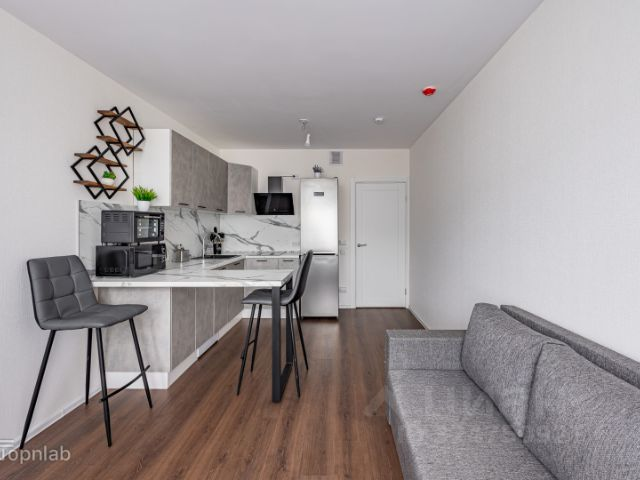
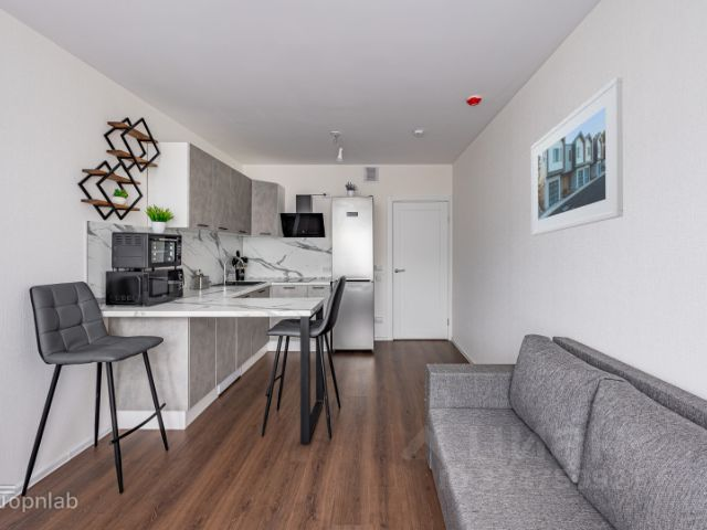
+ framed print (567, 173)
